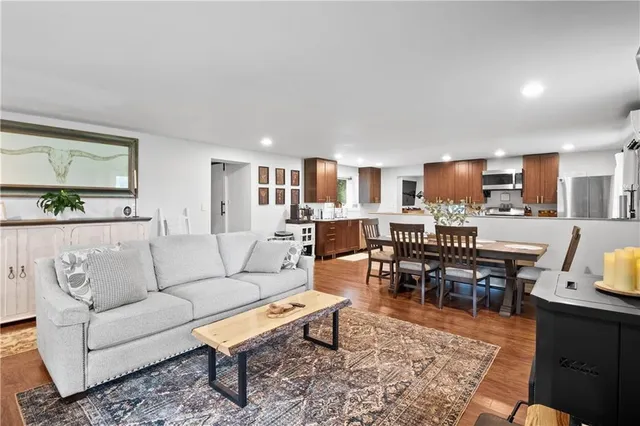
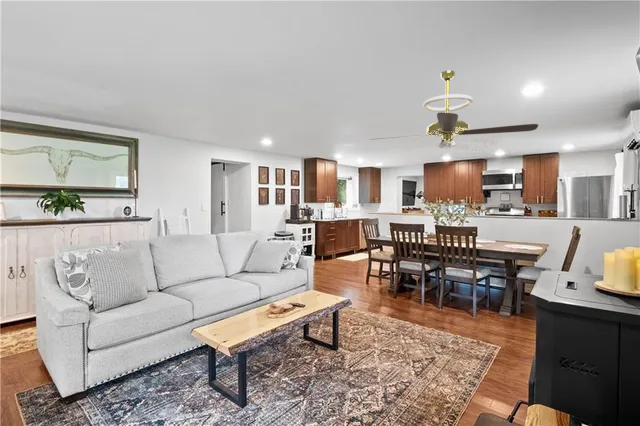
+ ceiling fan (447, 114)
